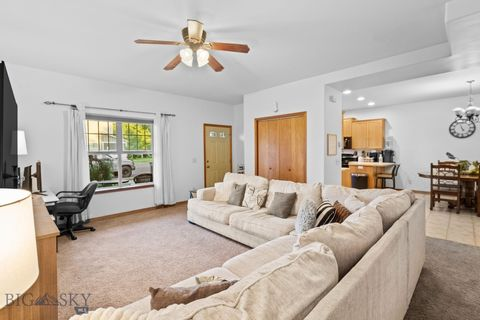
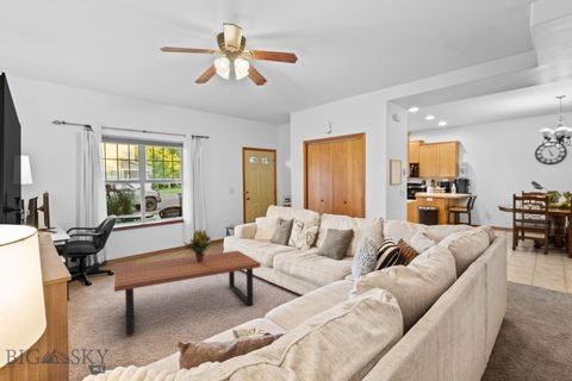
+ potted plant (199, 245)
+ coffee table (187, 279)
